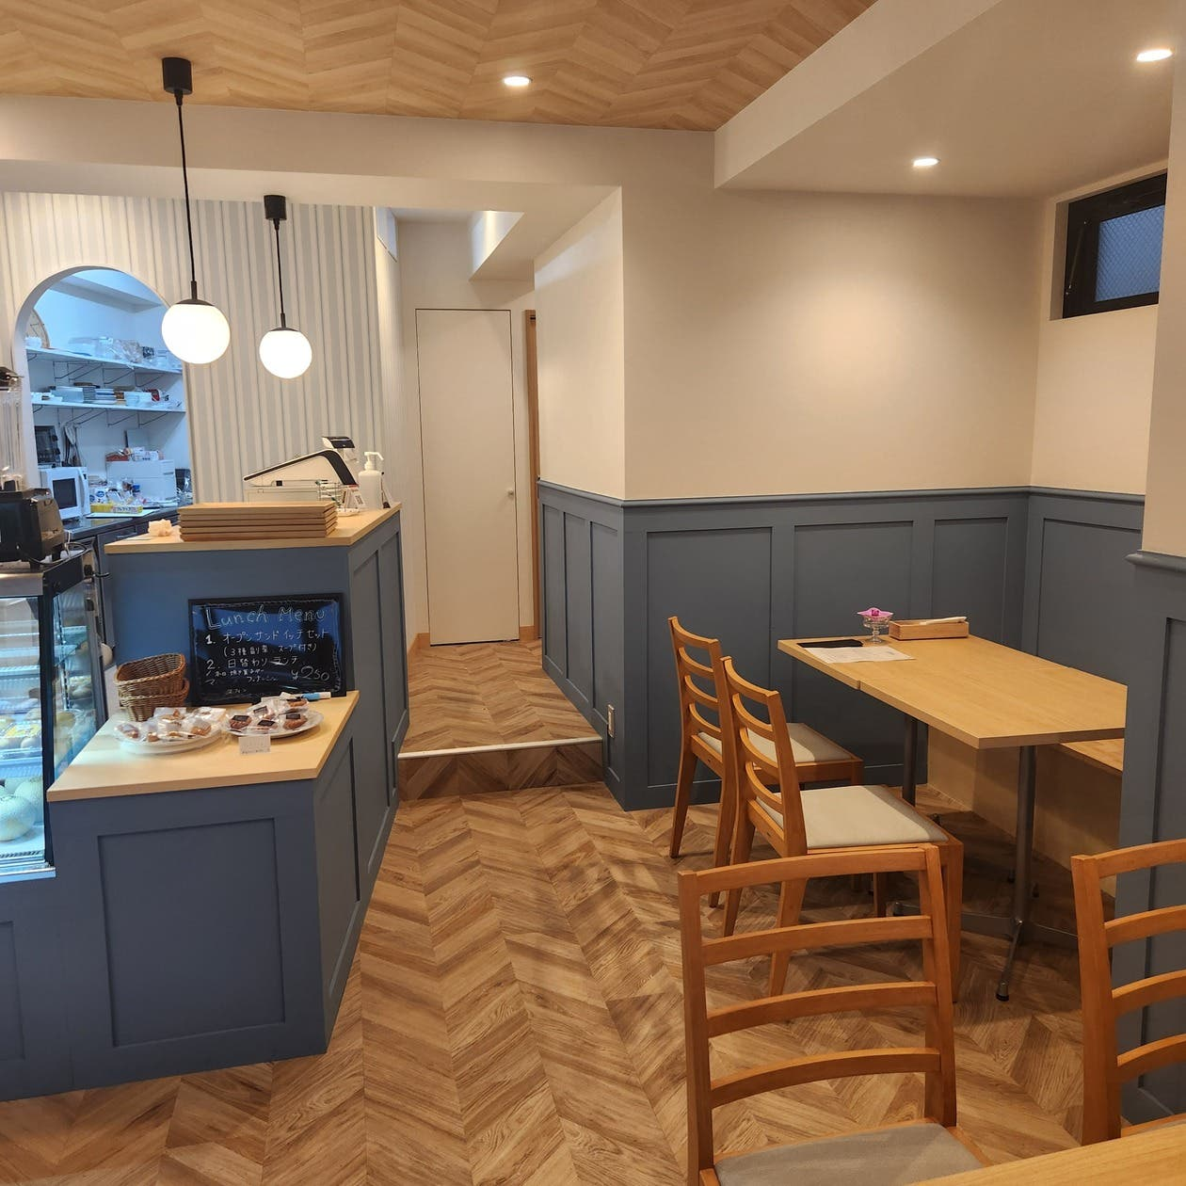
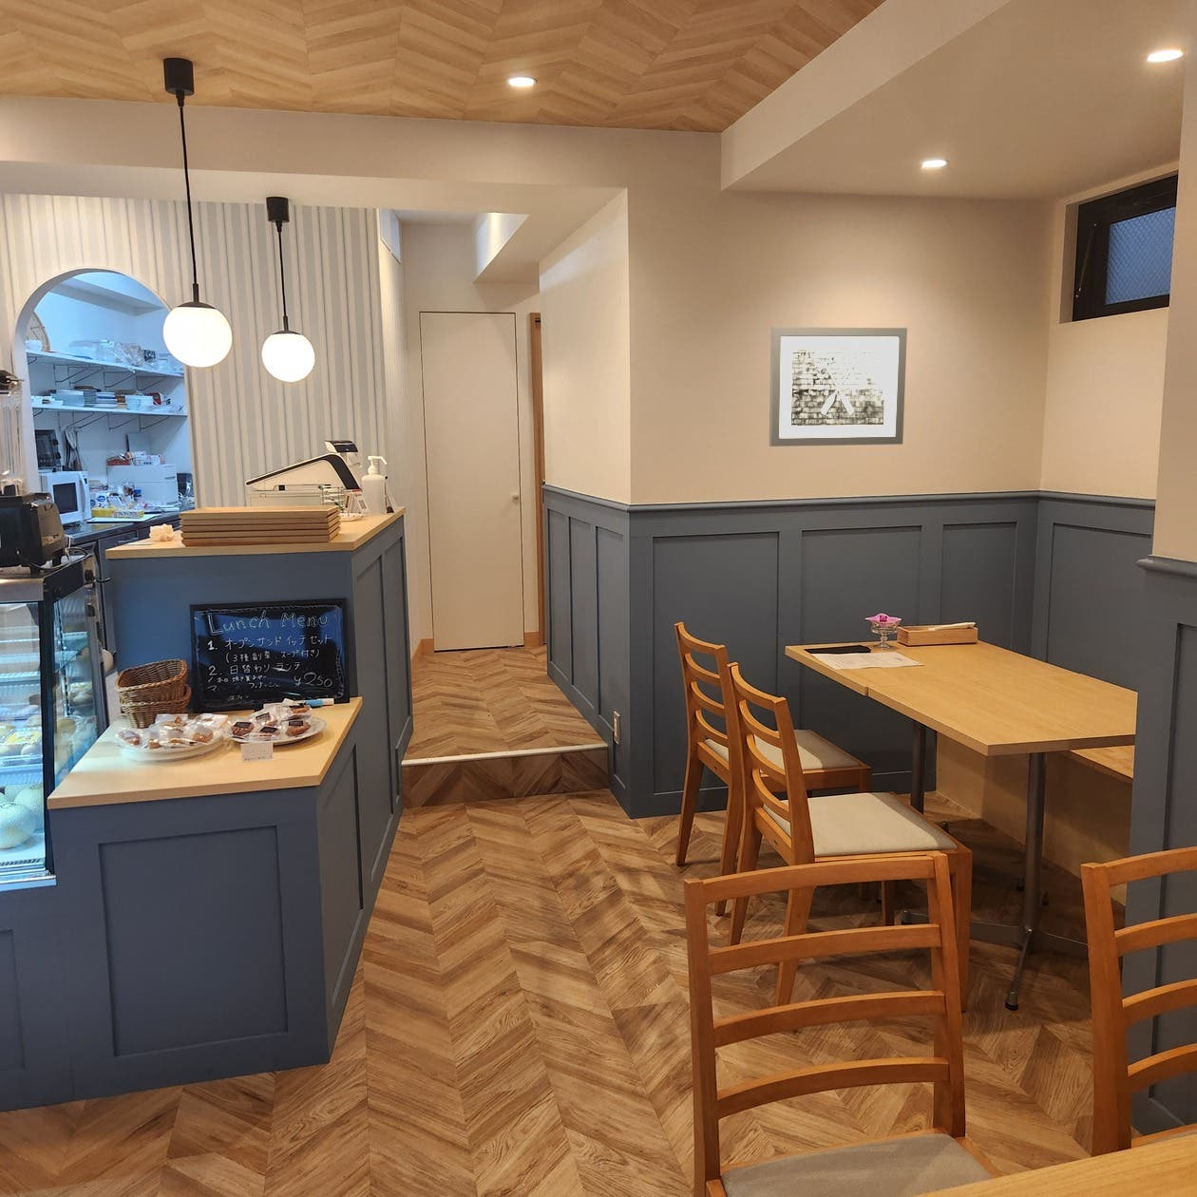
+ wall art (837, 387)
